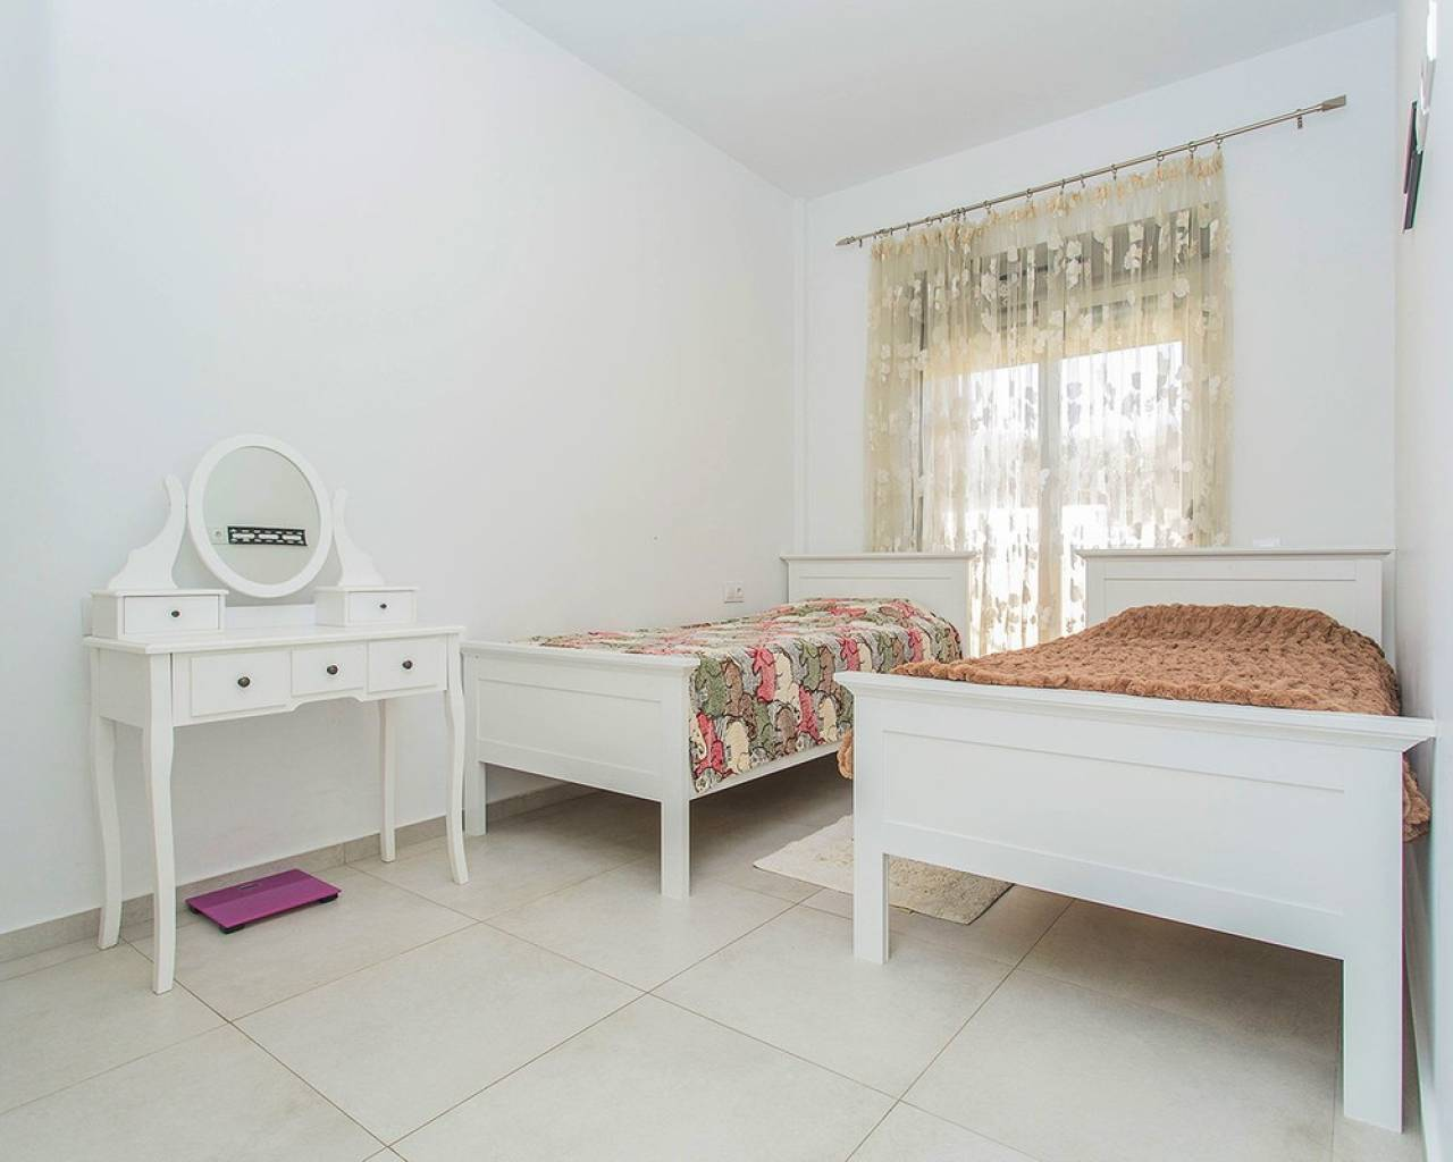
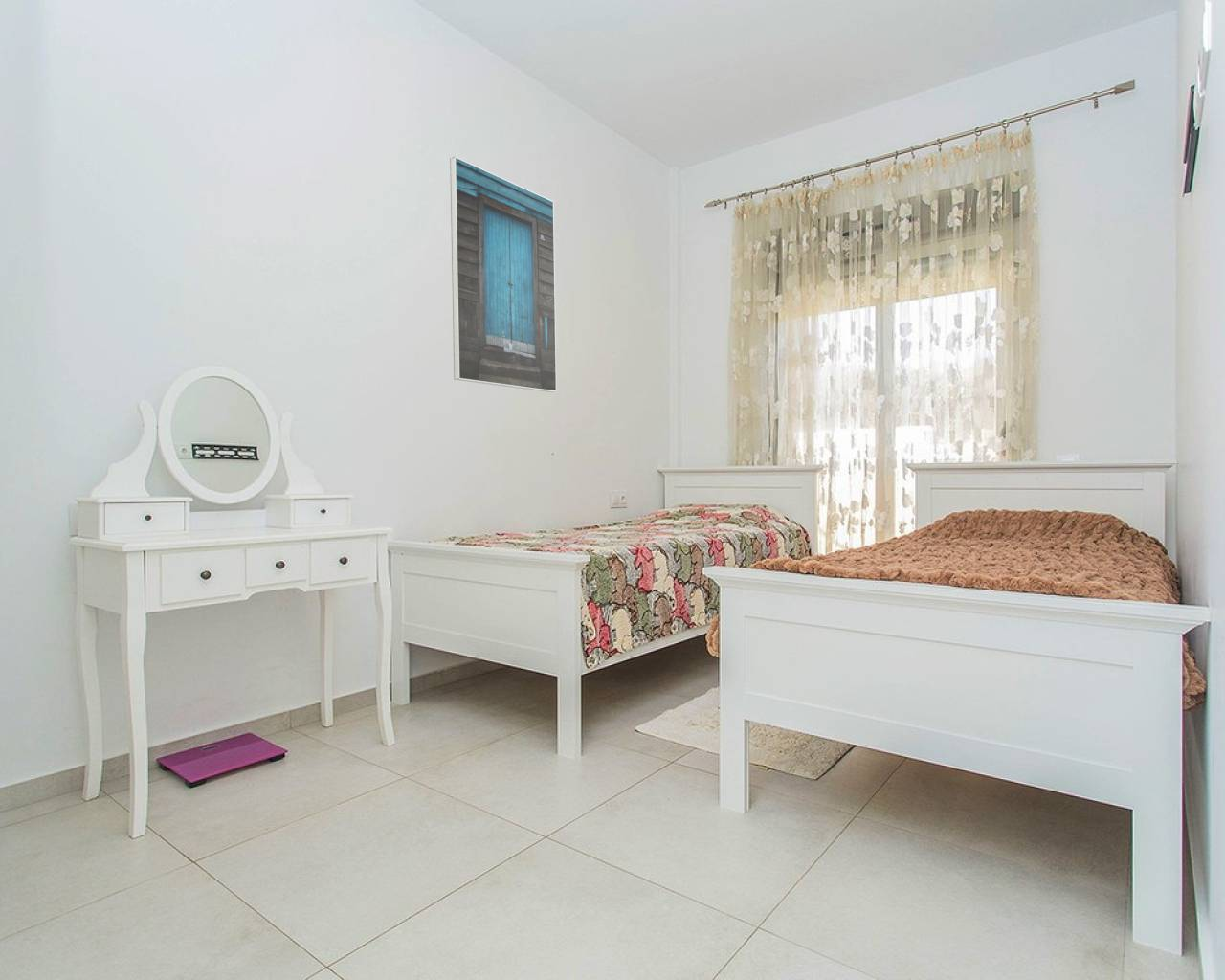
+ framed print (507, 283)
